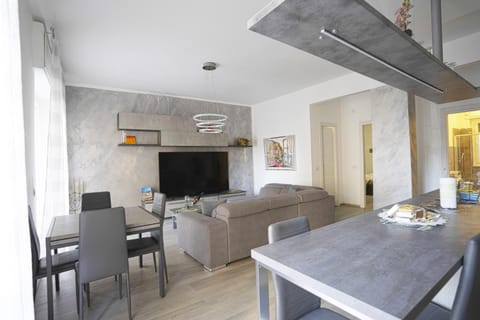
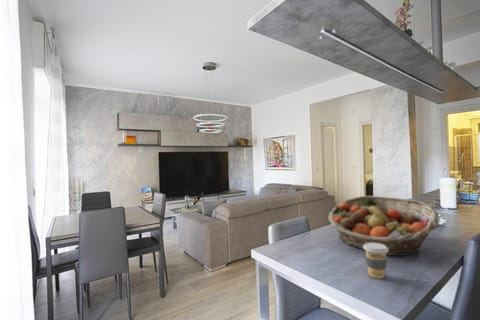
+ fruit basket (377, 222)
+ coffee cup (375, 260)
